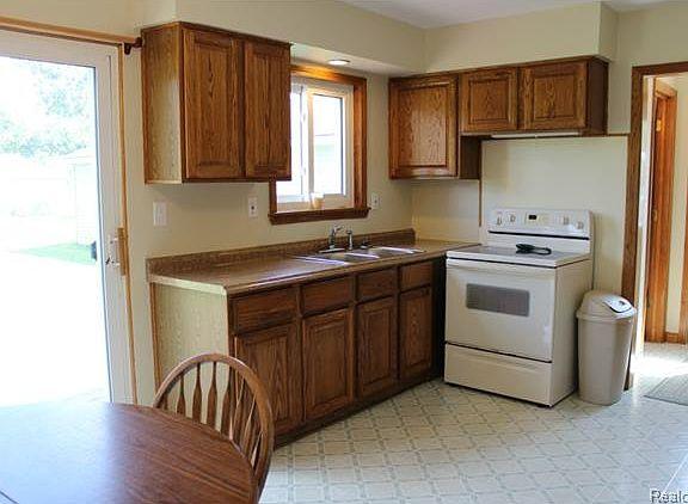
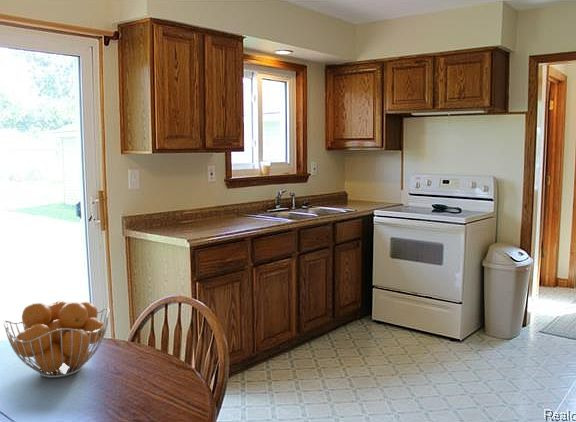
+ fruit basket (59, 335)
